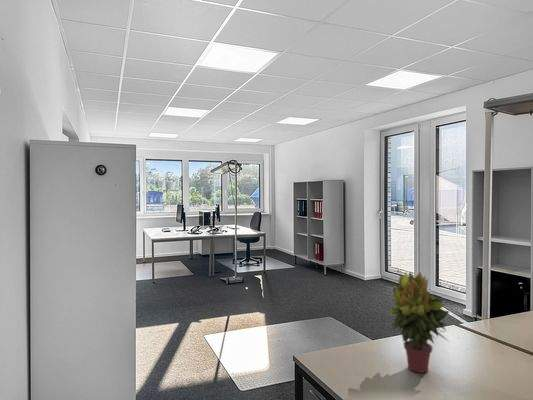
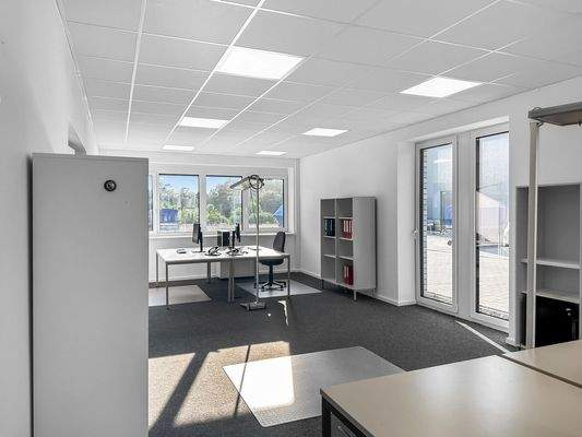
- potted plant (416, 319)
